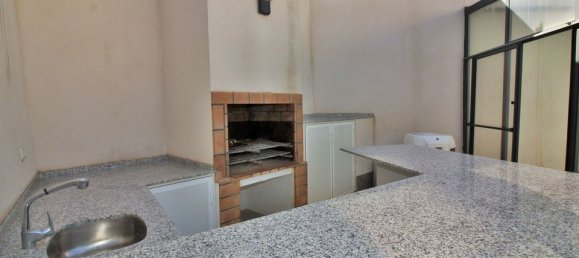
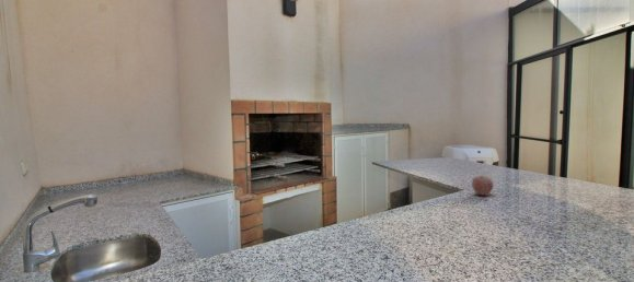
+ apple (482, 185)
